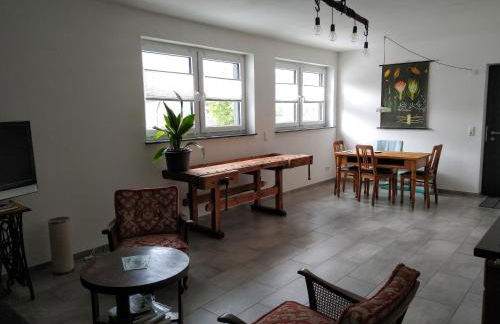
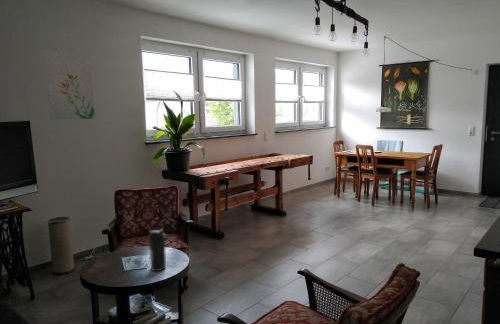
+ water bottle (157, 249)
+ wall art (71, 86)
